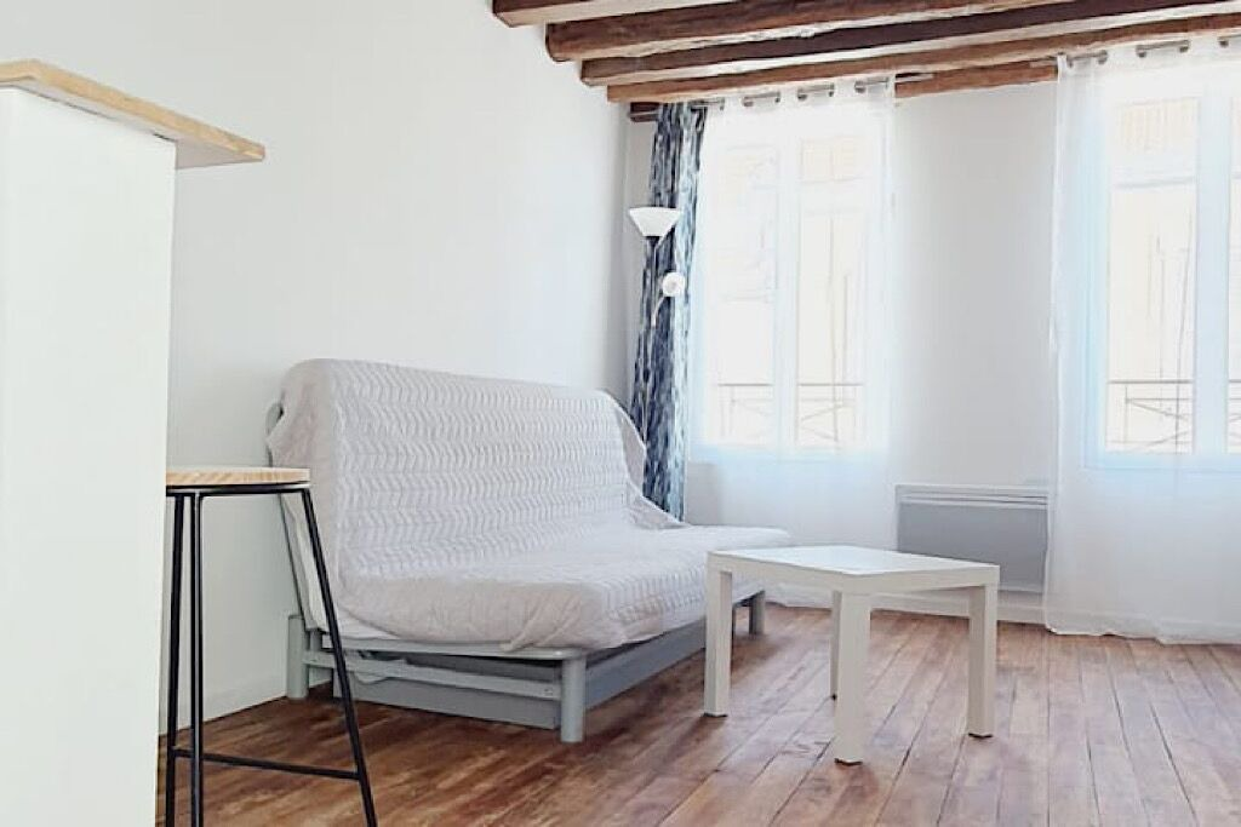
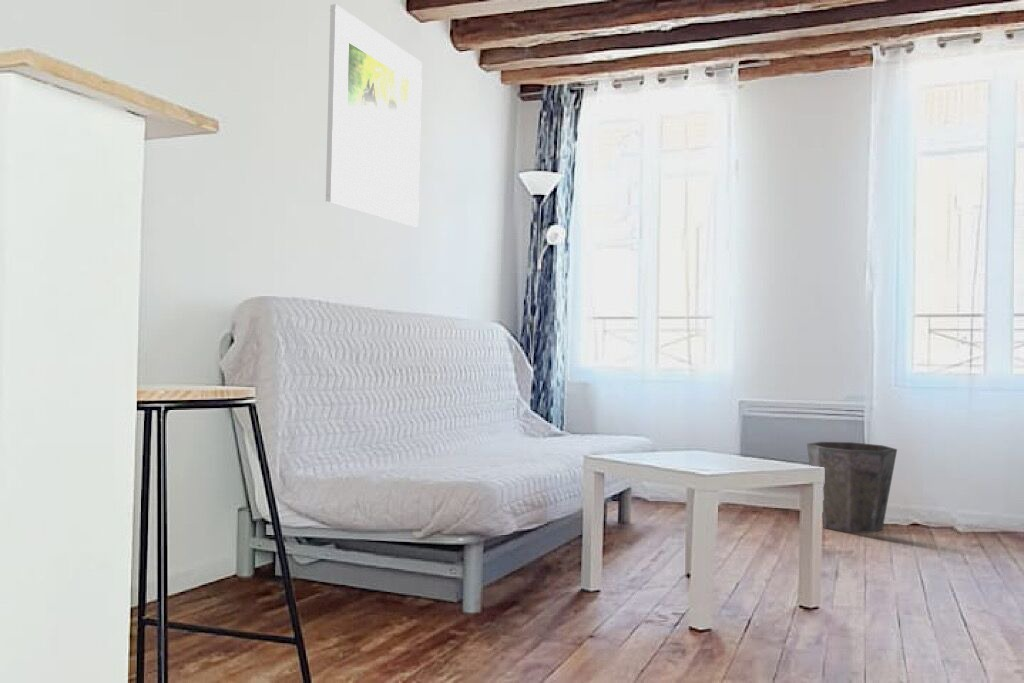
+ waste bin (850, 486)
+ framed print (378, 125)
